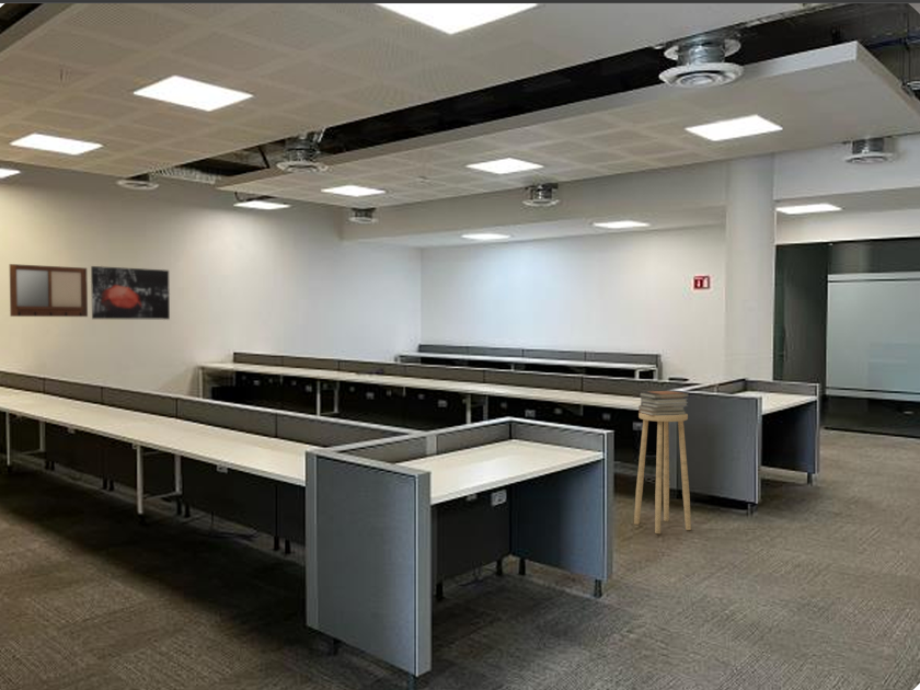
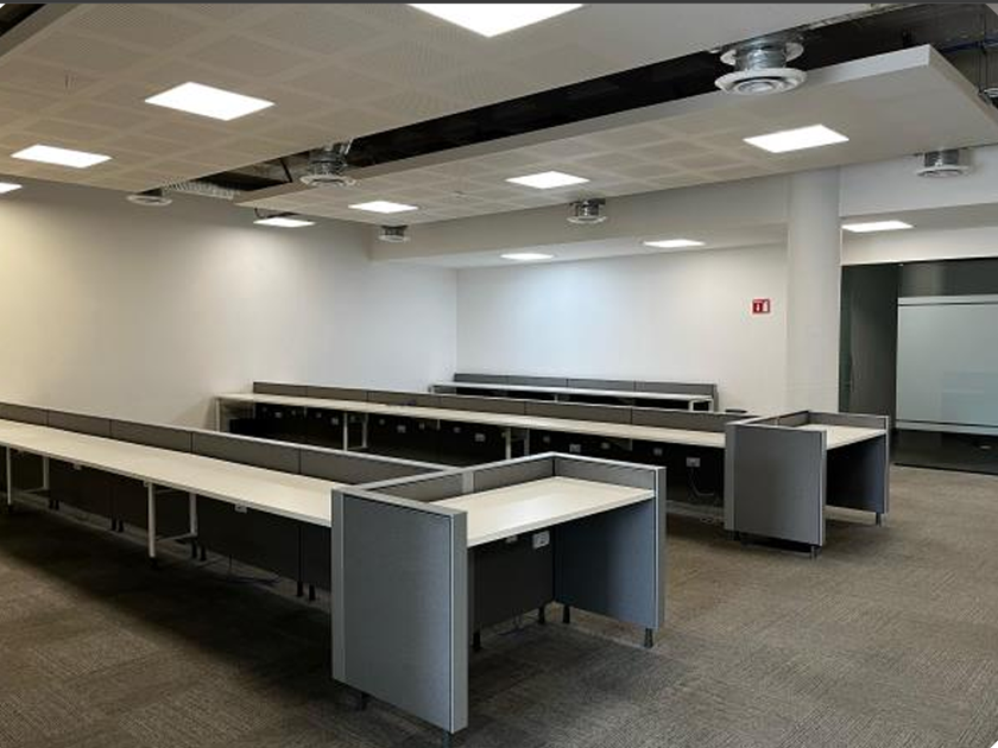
- stool (660, 470)
- writing board (50, 291)
- wall art (131, 294)
- book stack (664, 402)
